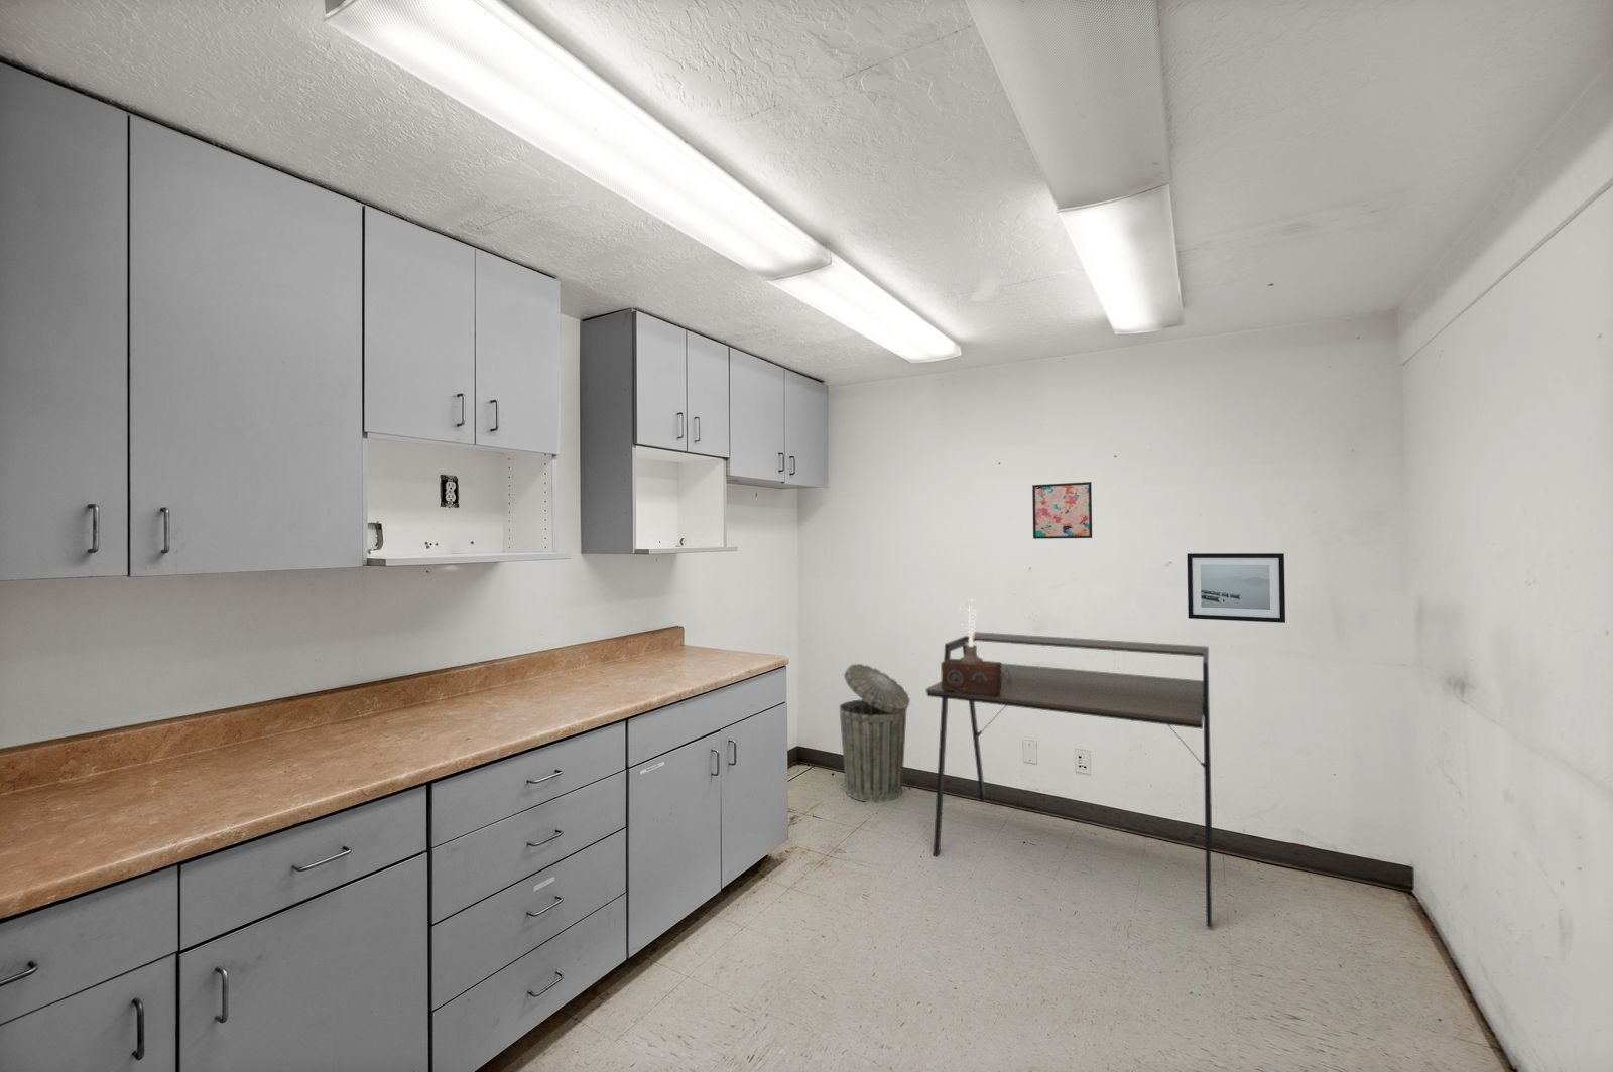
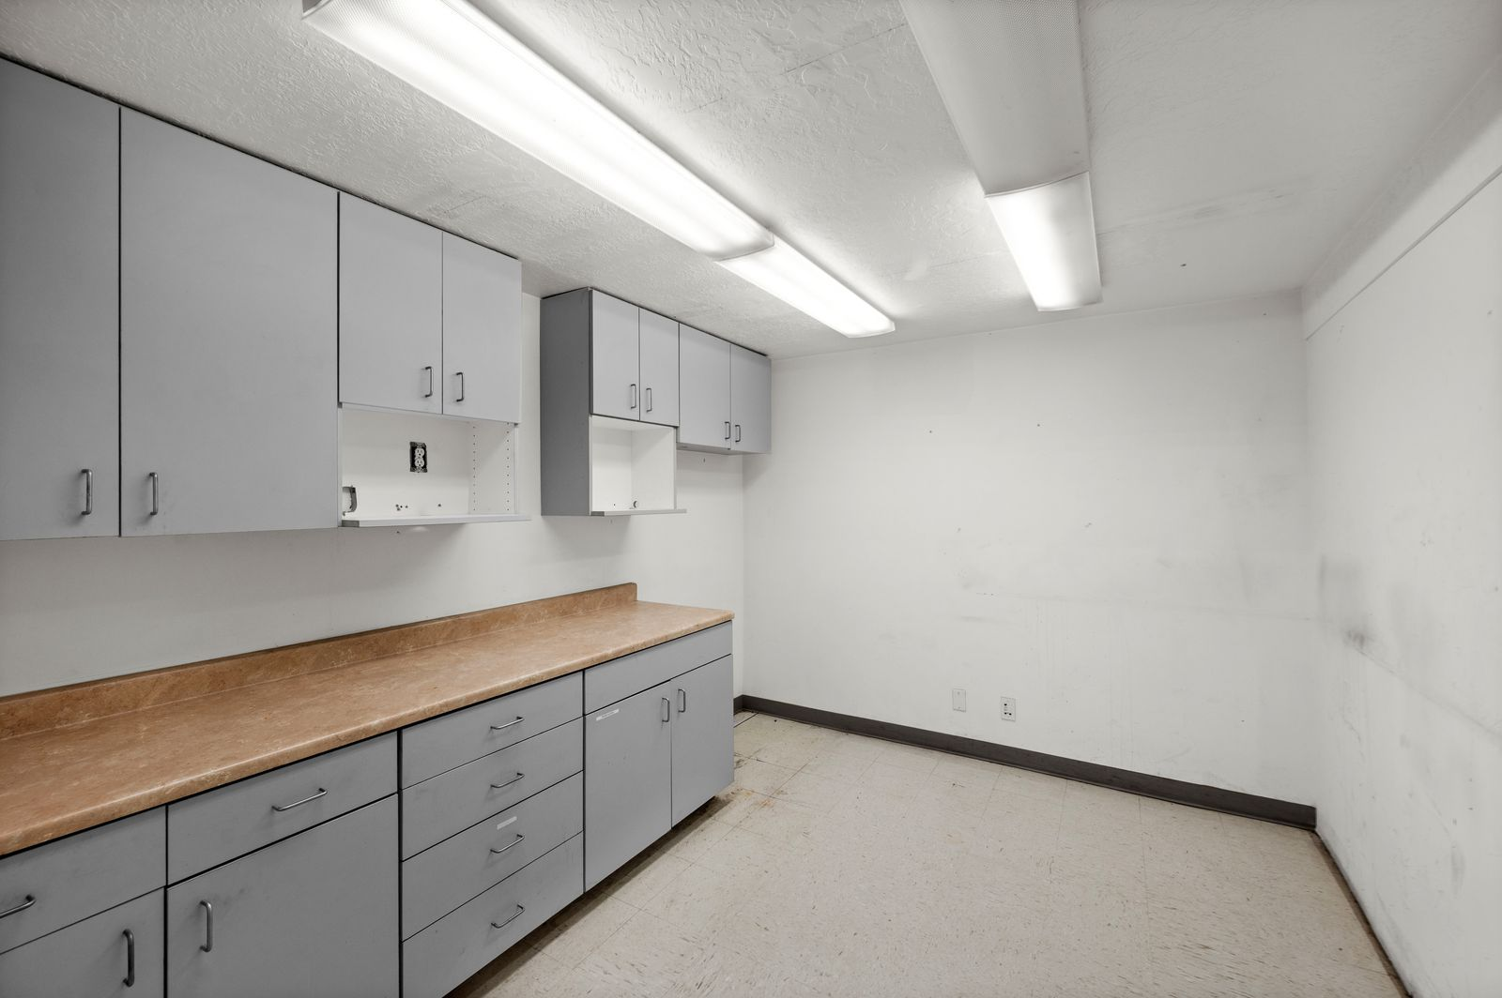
- wall art (1234, 586)
- table lamp (975, 645)
- wall art (1061, 511)
- trash can (874, 729)
- desk (1075, 713)
